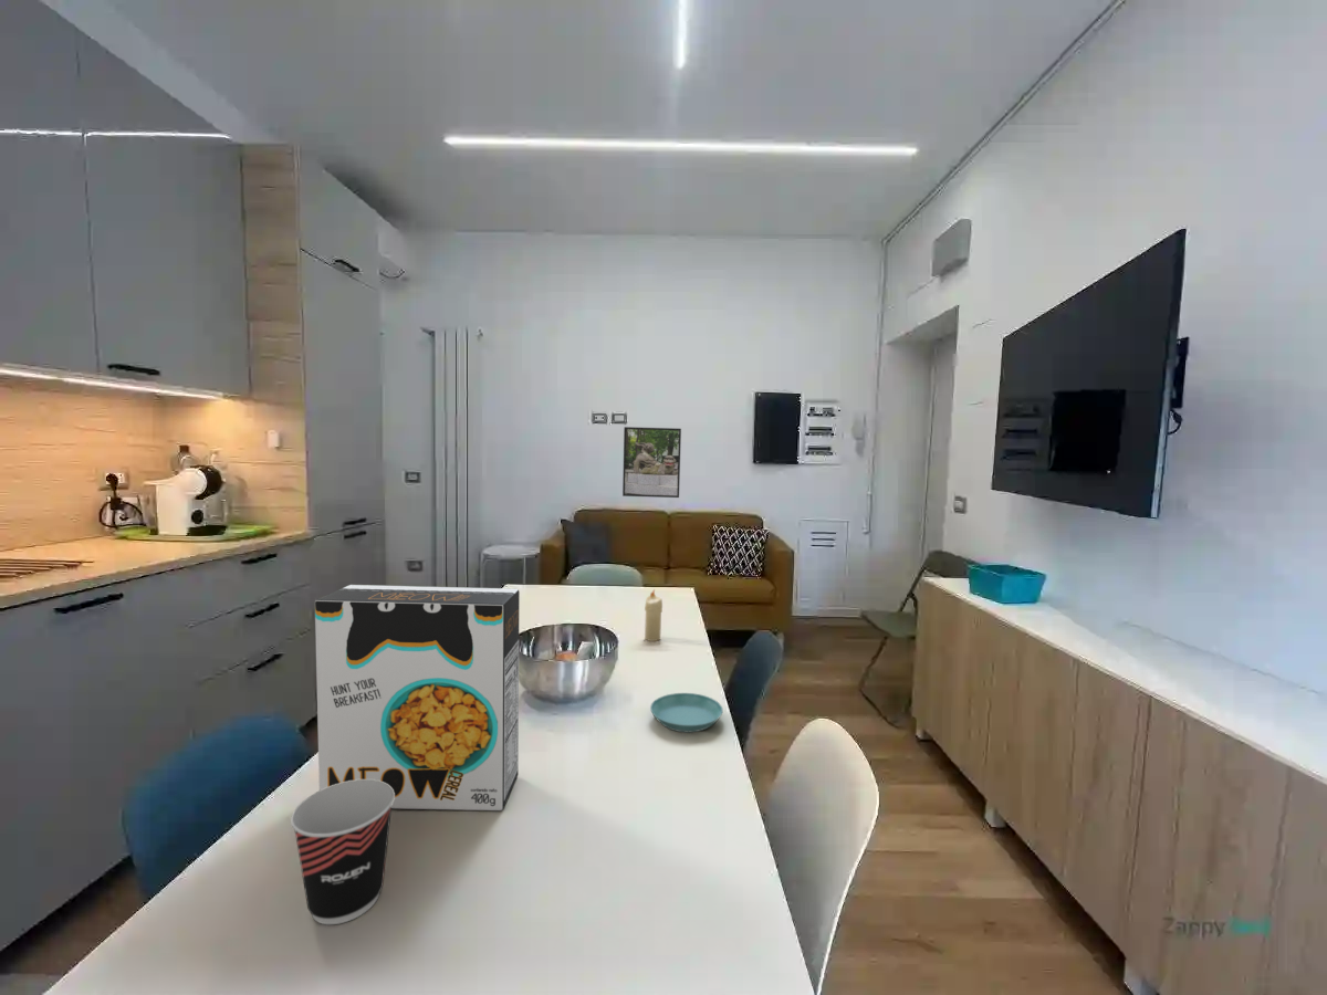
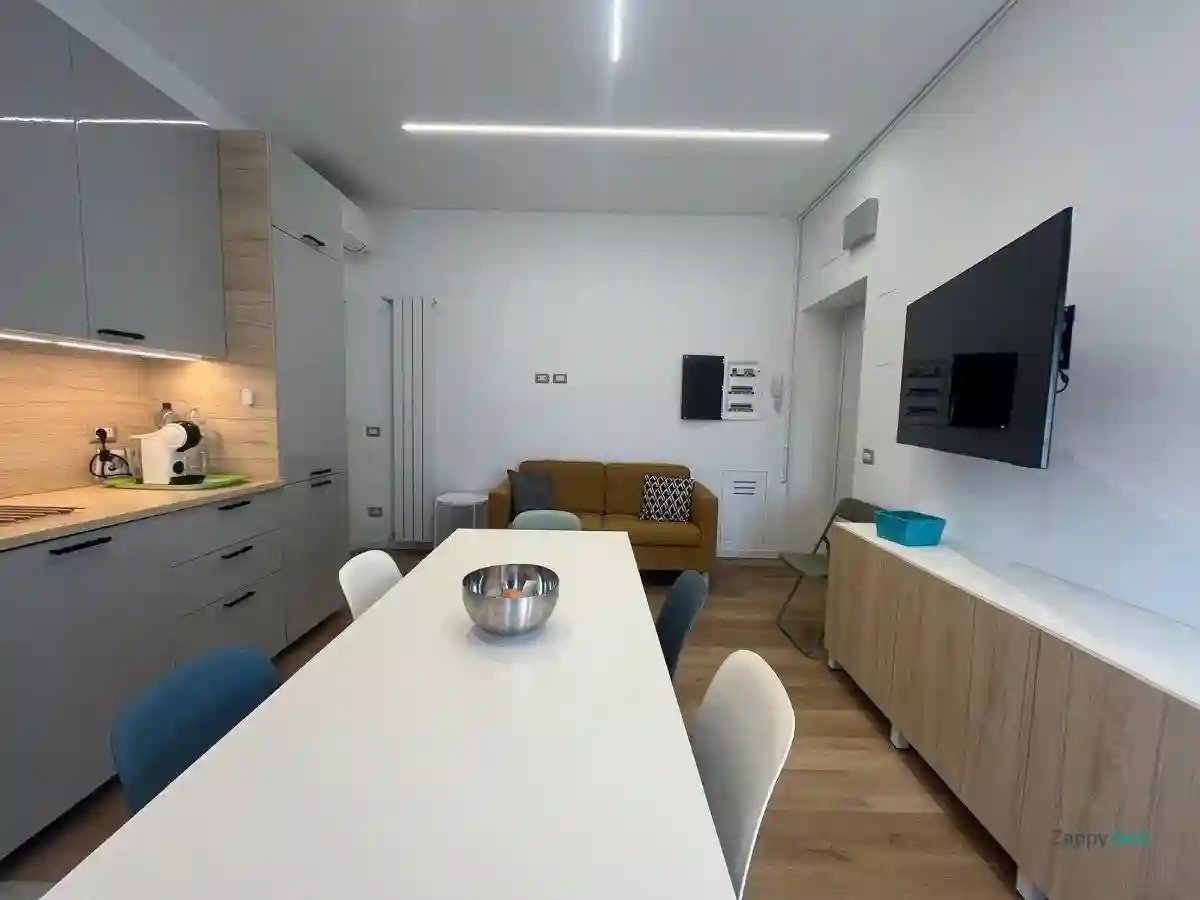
- saucer (686, 713)
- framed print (651, 462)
- cup (345, 852)
- candle (654, 614)
- cereal box (422, 693)
